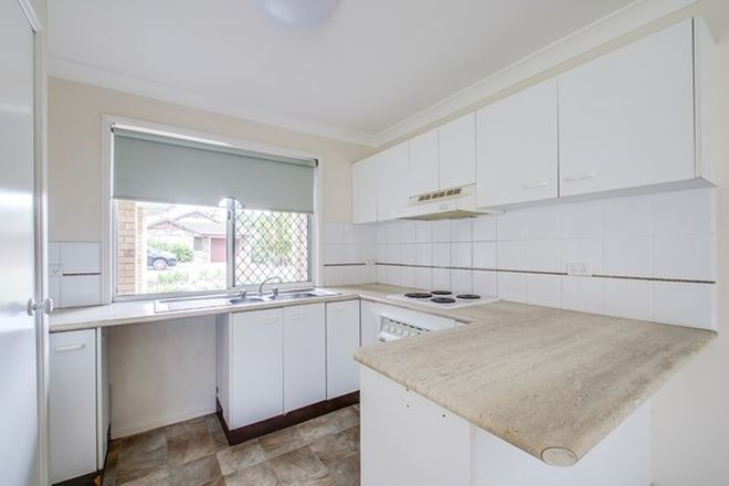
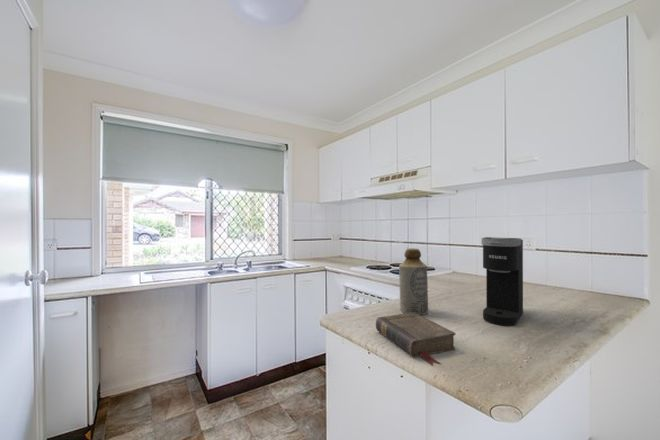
+ book (418, 335)
+ coffee maker (503, 276)
+ bottle (413, 279)
